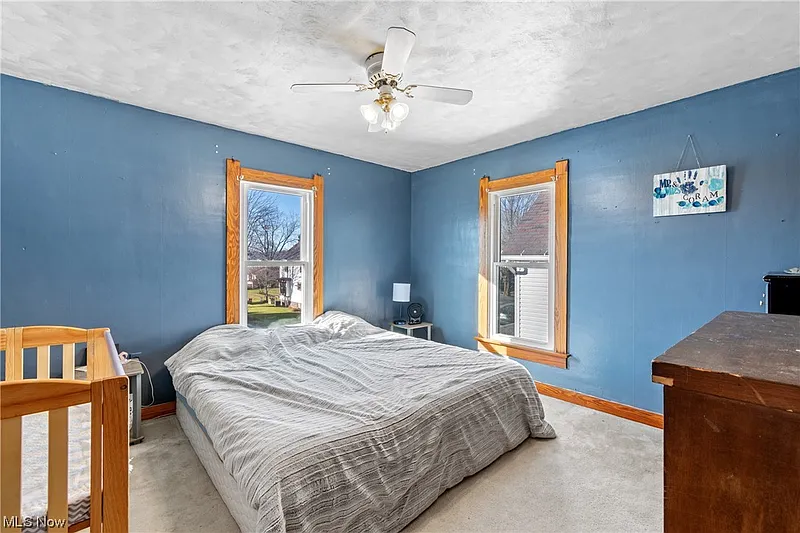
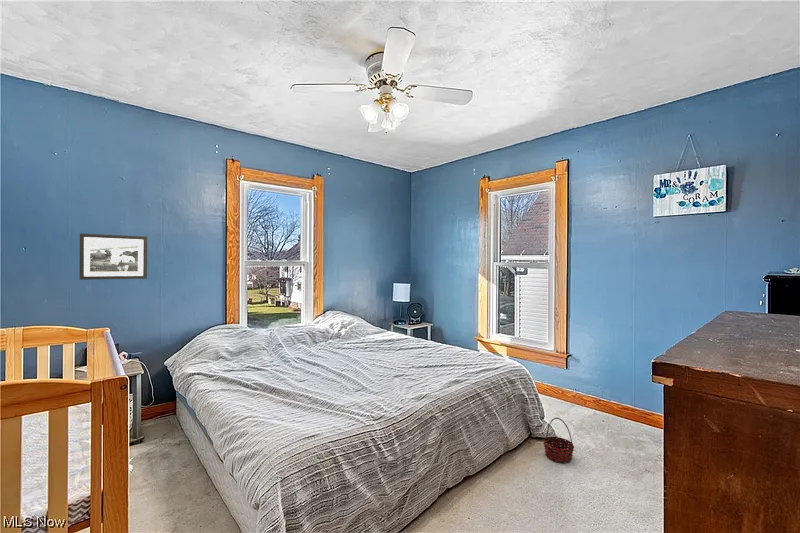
+ basket (558, 437)
+ picture frame (114, 257)
